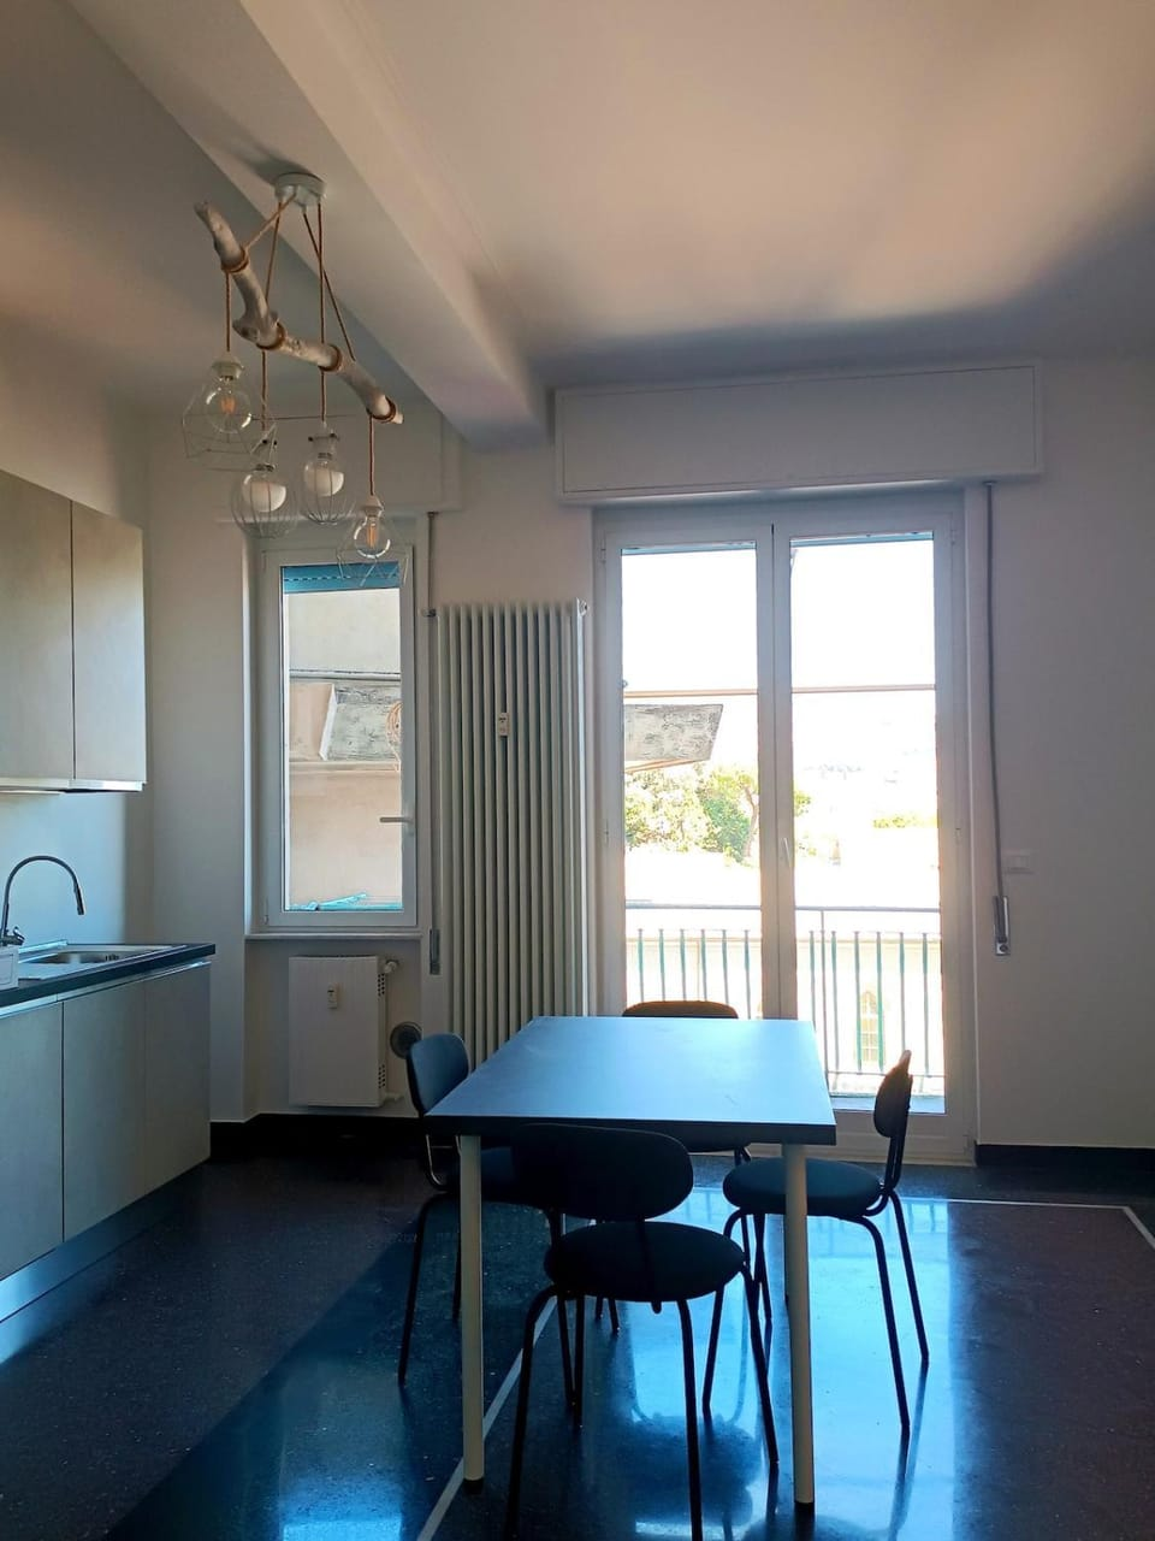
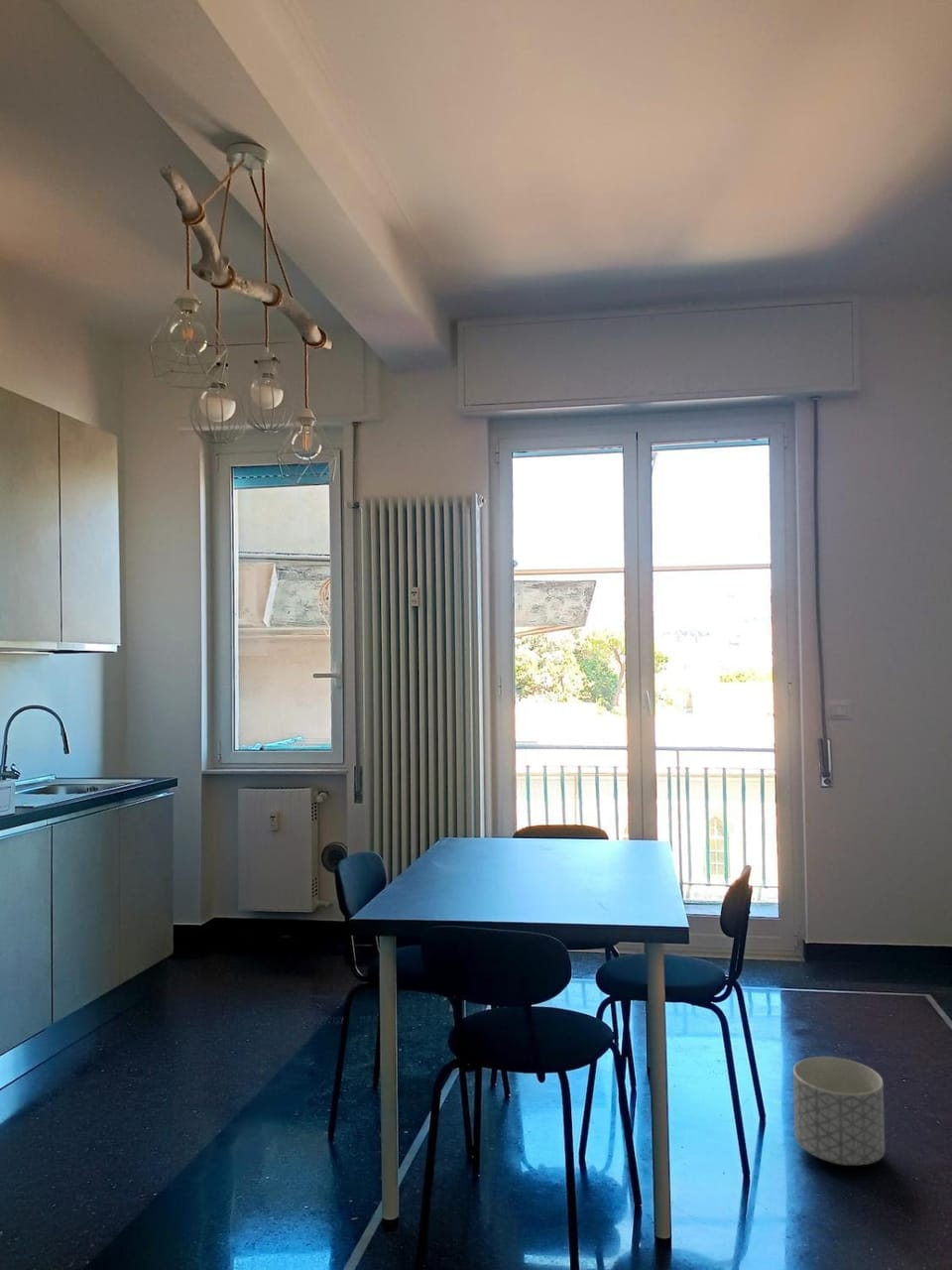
+ planter (838, 1114)
